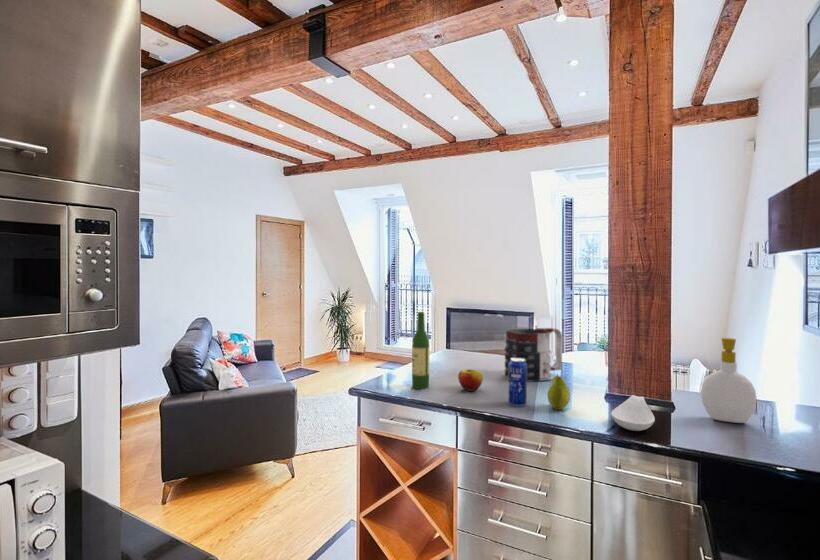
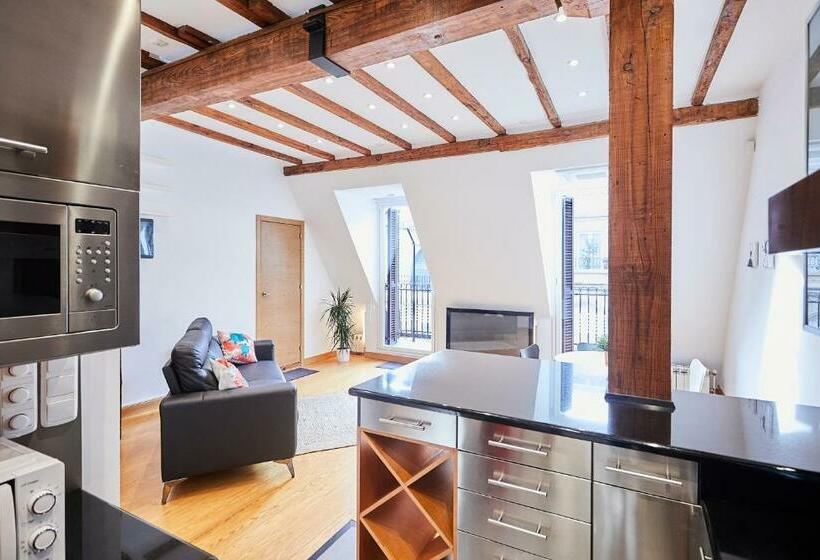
- soap bottle (727, 378)
- apple (470, 379)
- wine bottle (420, 349)
- mug (535, 352)
- beverage can (517, 381)
- fruit (558, 392)
- spoon rest (634, 411)
